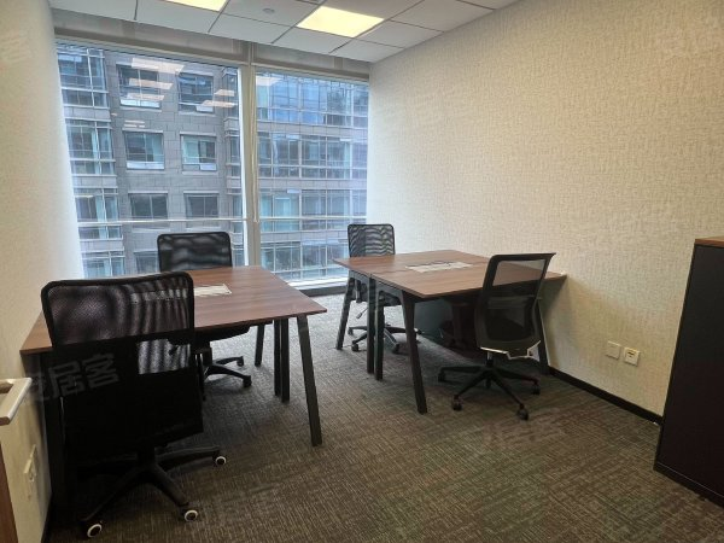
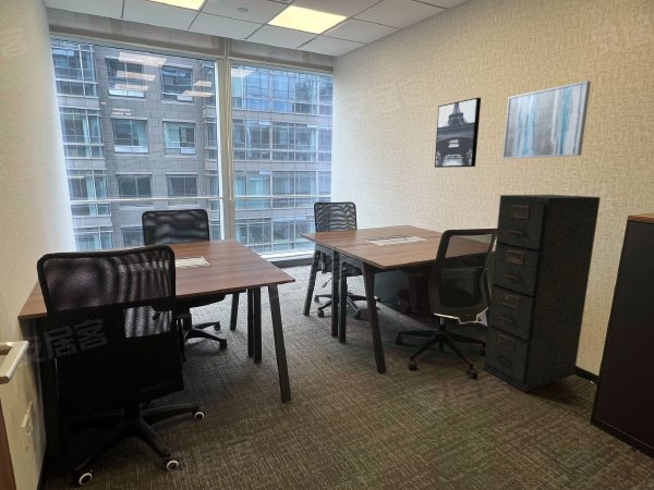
+ wall art (456, 135)
+ filing cabinet (536, 287)
+ wall art (542, 123)
